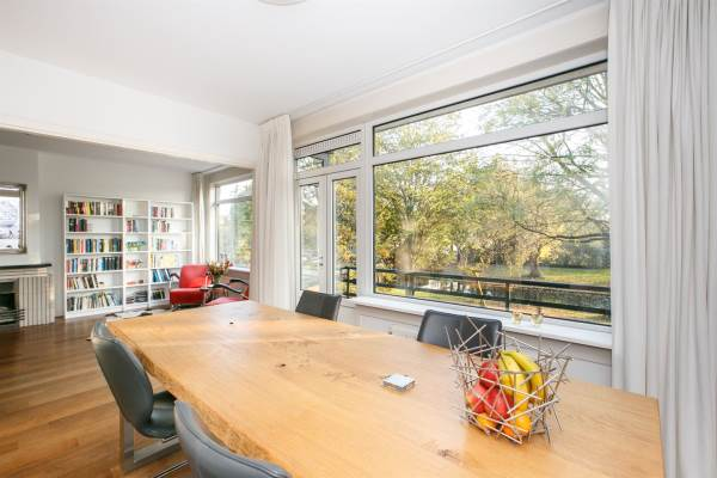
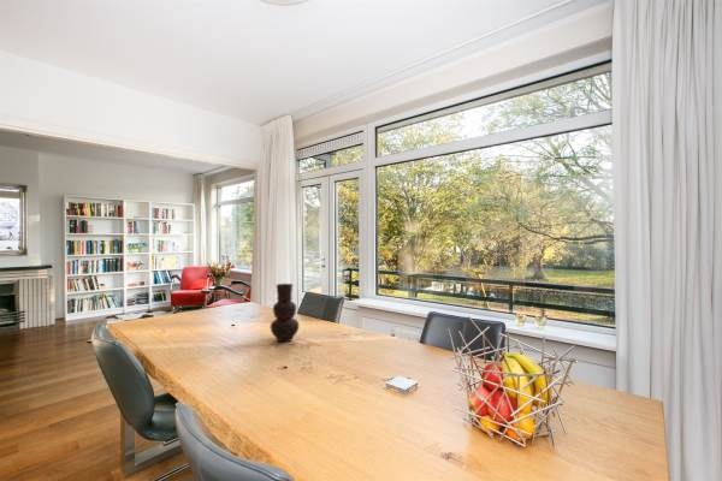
+ vase (284, 311)
